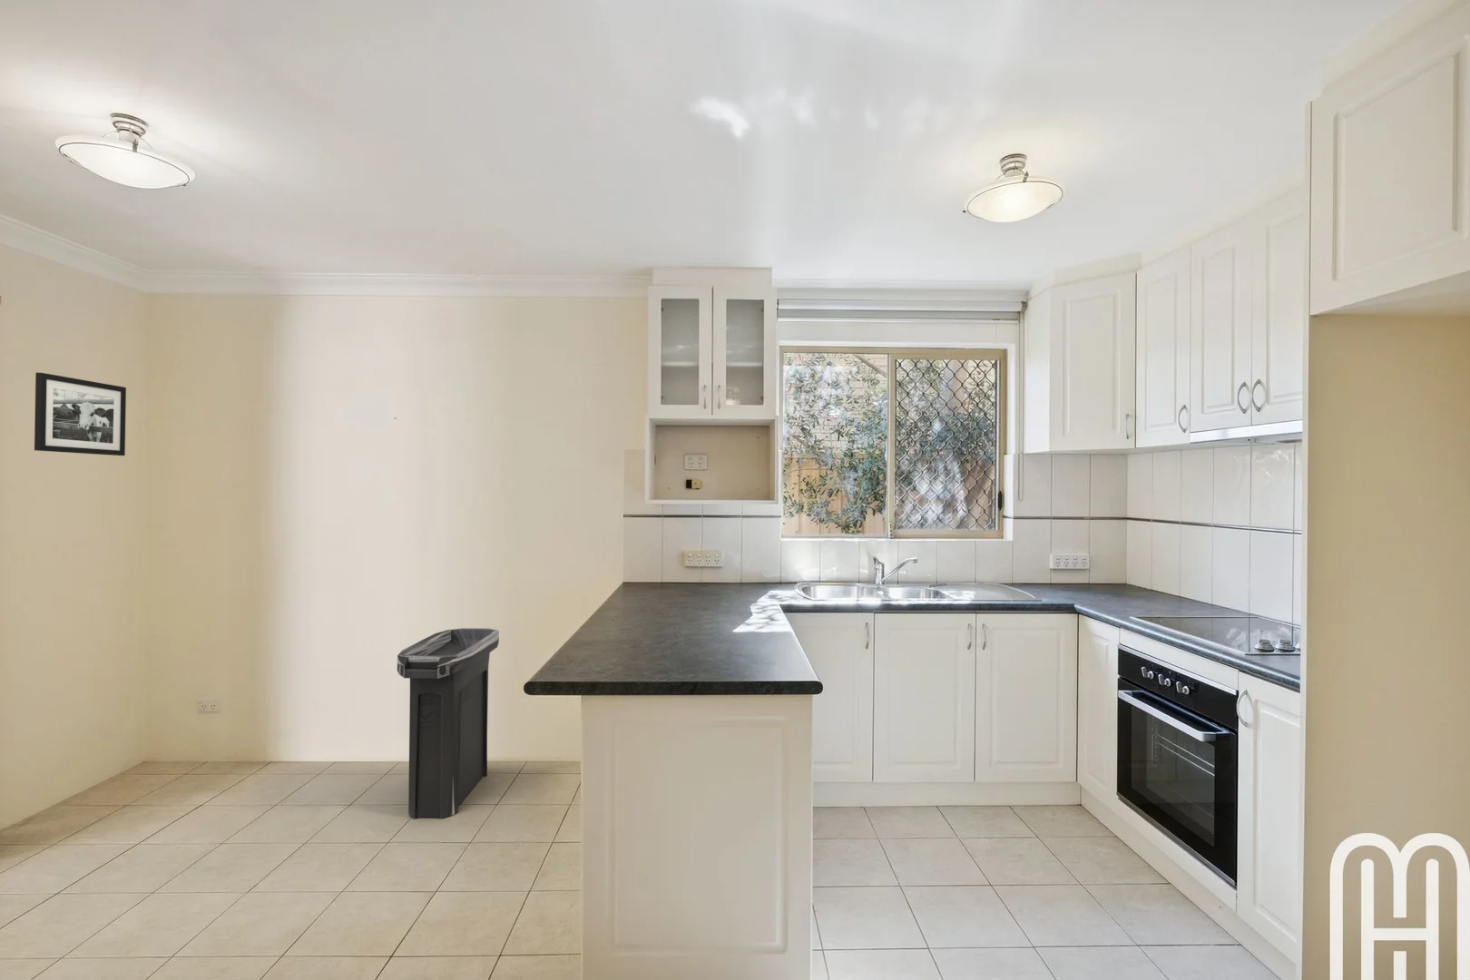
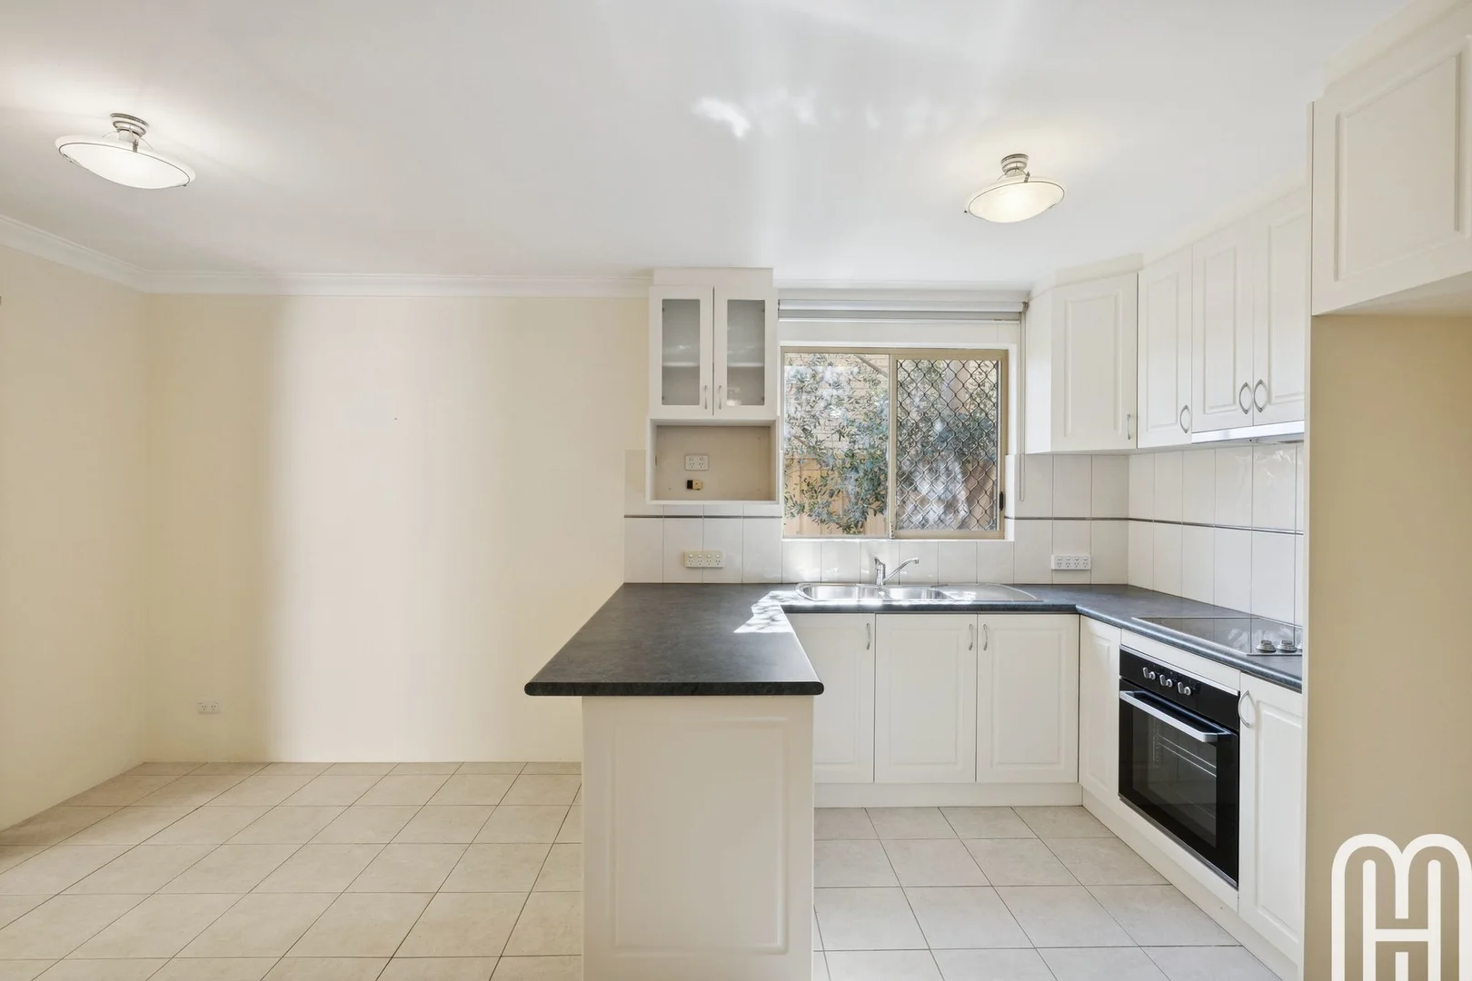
- trash can (451, 716)
- picture frame (82, 417)
